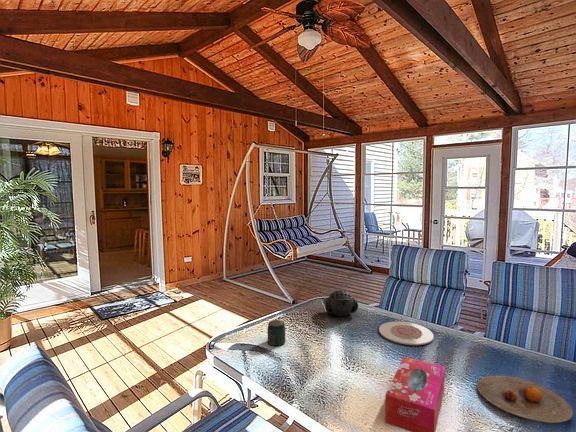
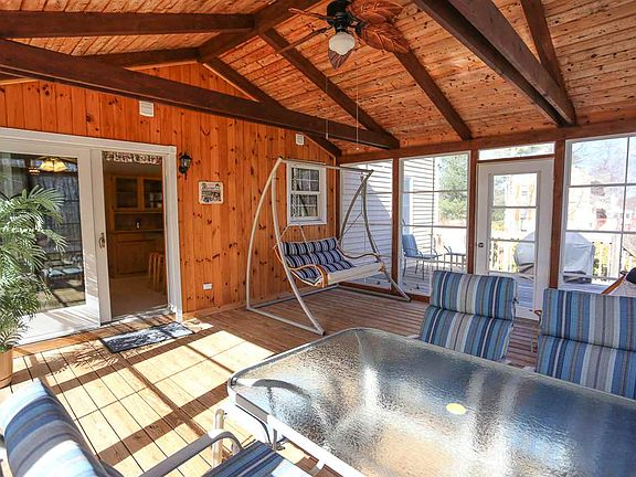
- plate (405, 332)
- jar (276, 332)
- tissue box (416, 392)
- speaker (340, 302)
- plate (521, 393)
